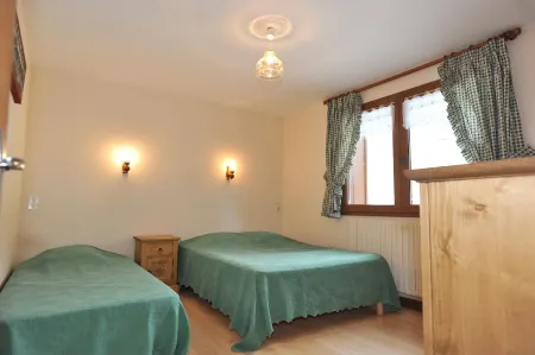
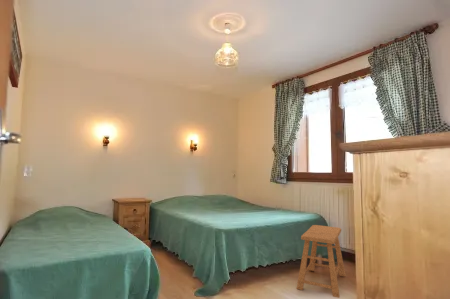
+ stool (322, 258)
